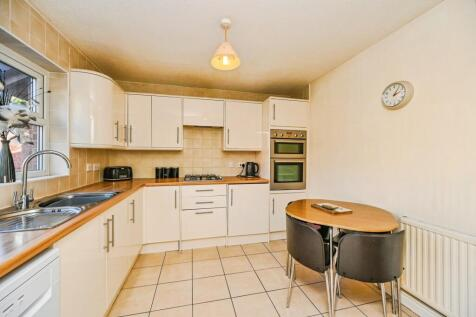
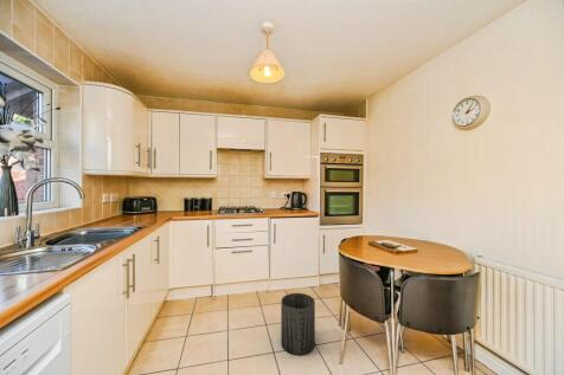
+ trash can (297, 322)
